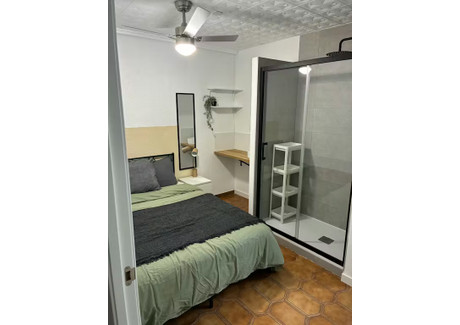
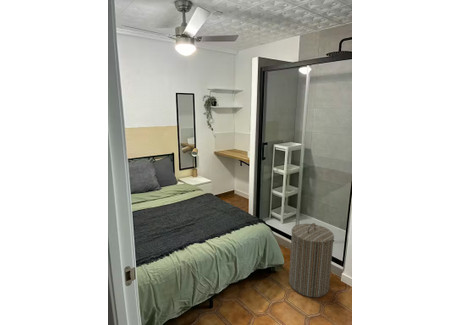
+ laundry hamper (310, 254)
